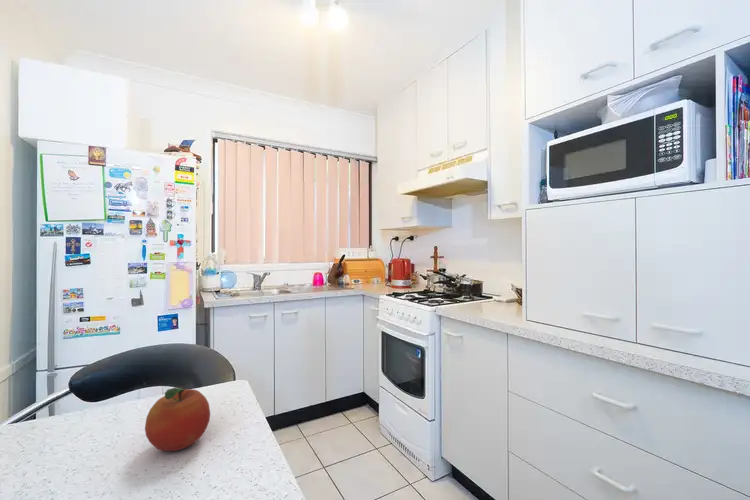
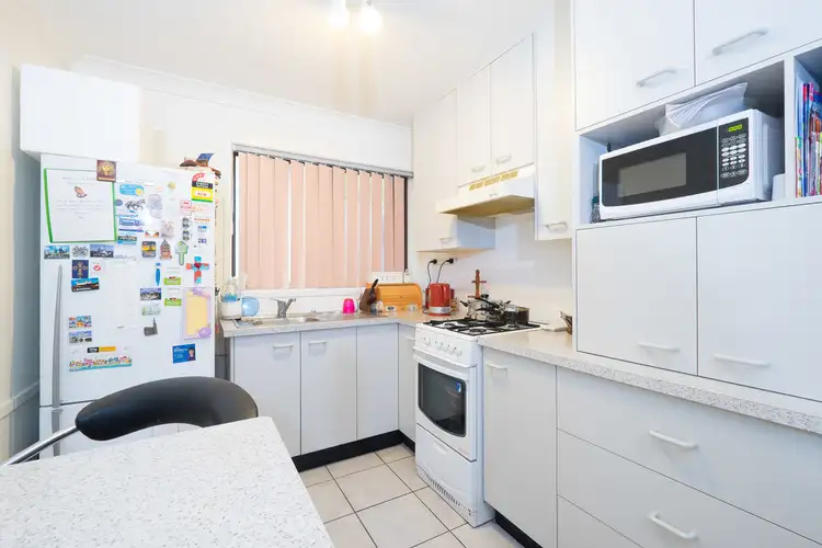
- fruit (179, 413)
